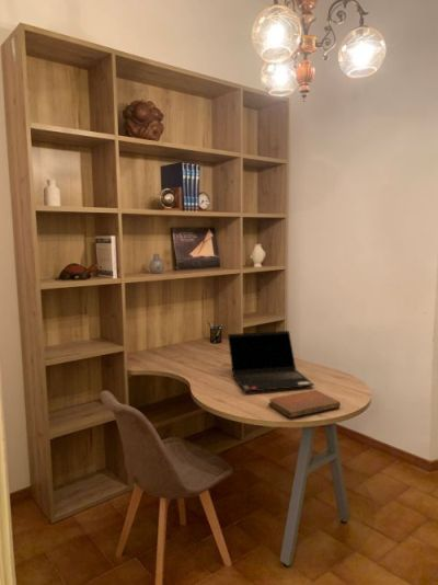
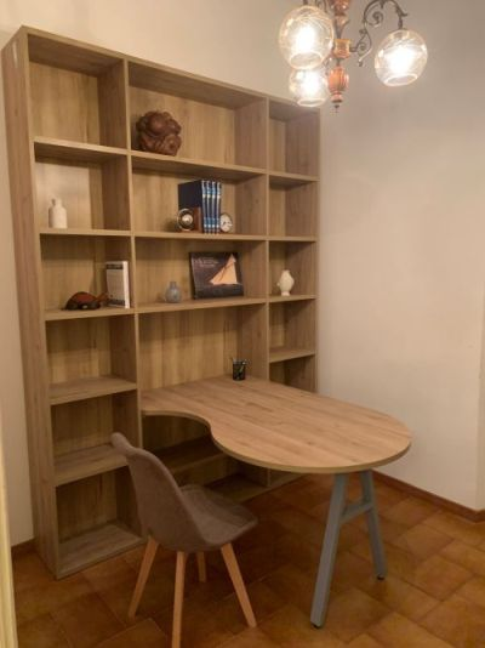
- notebook (303, 402)
- laptop computer (268, 359)
